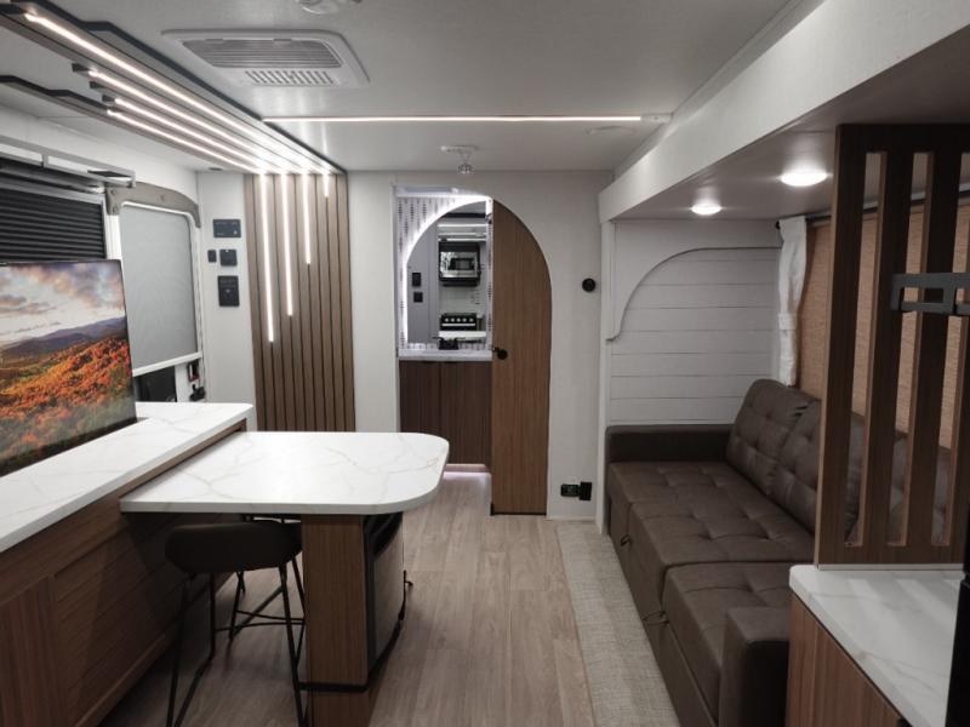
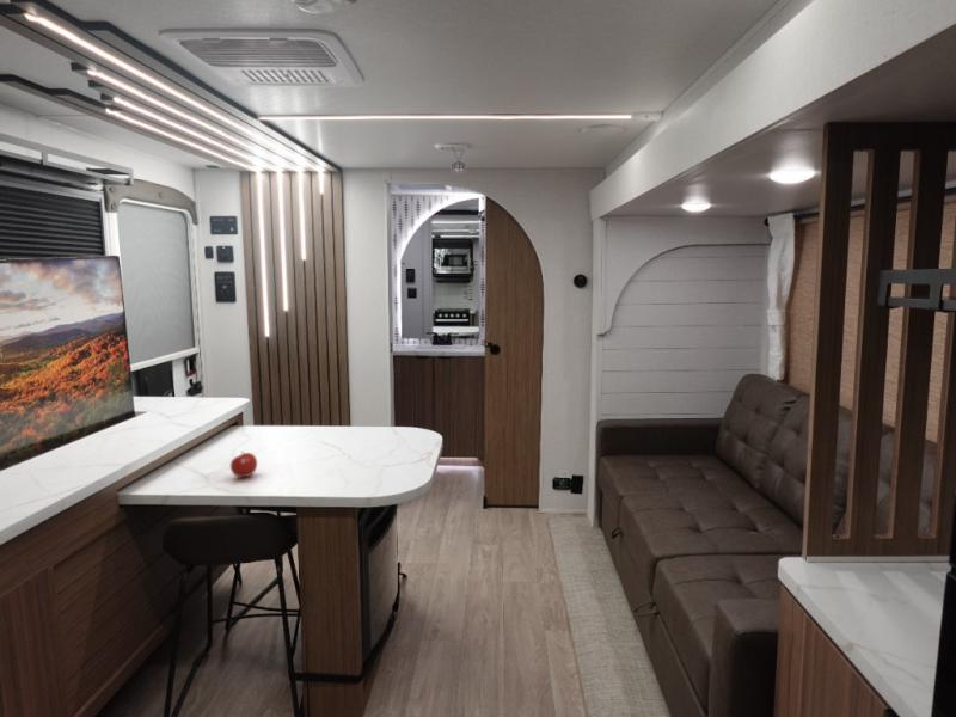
+ fruit (244, 462)
